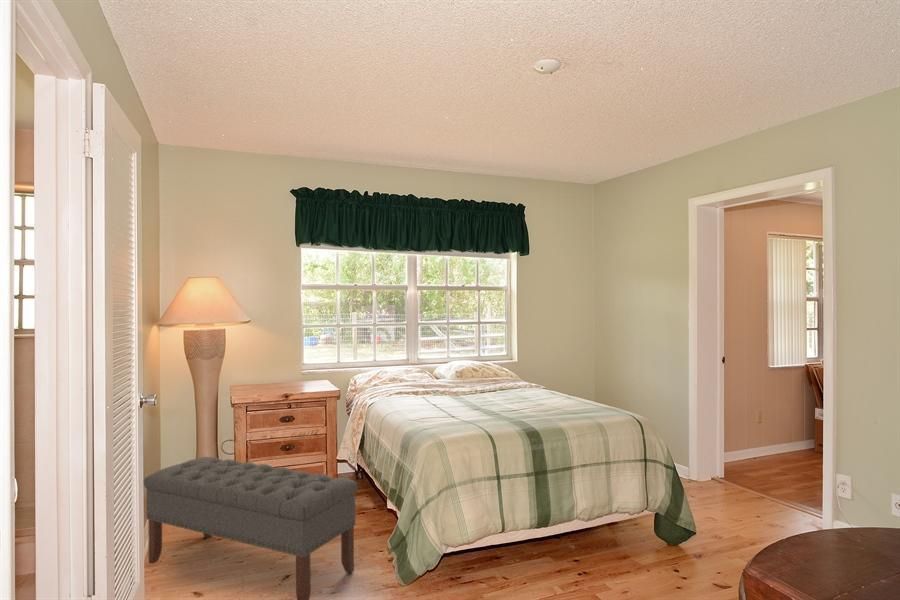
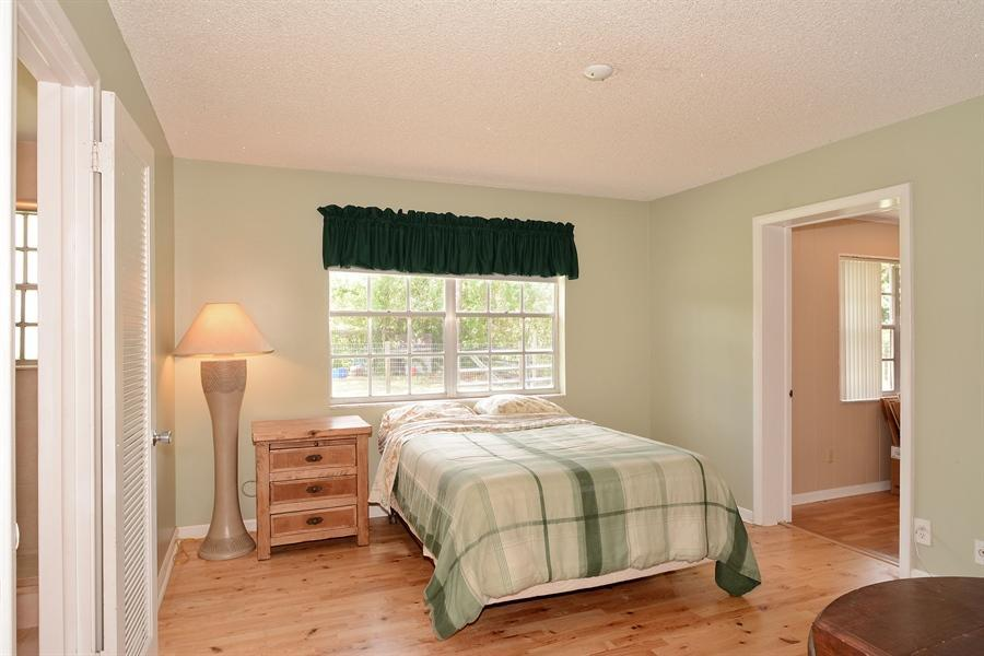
- bench (249, 520)
